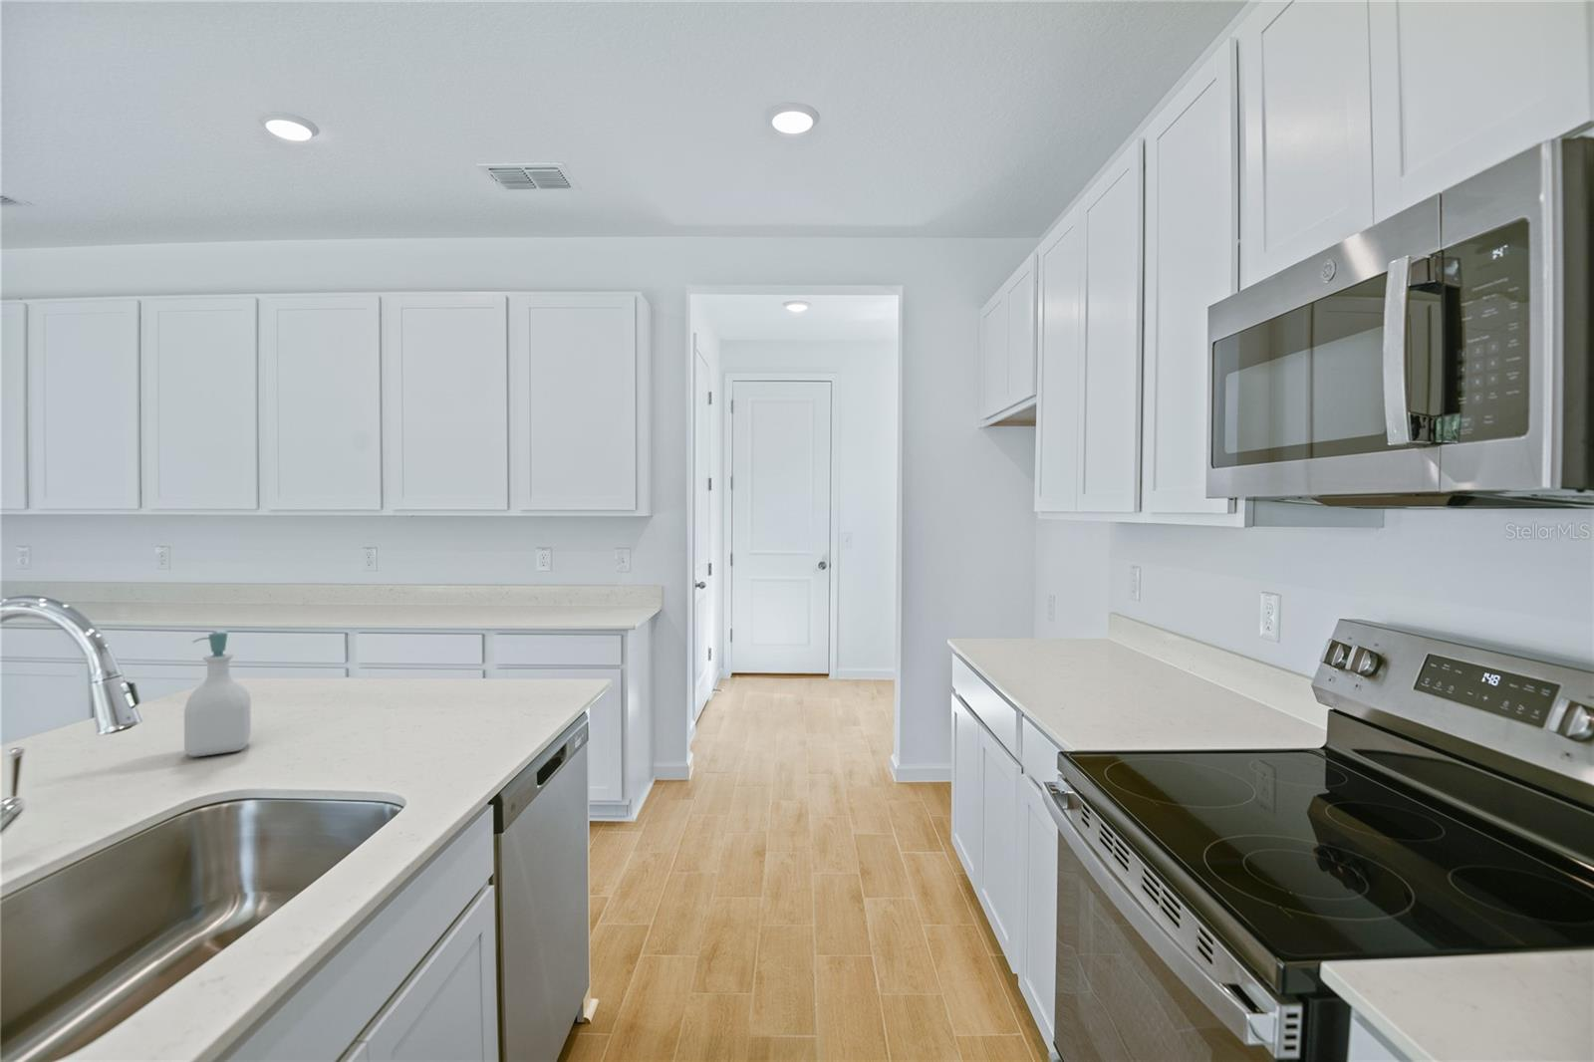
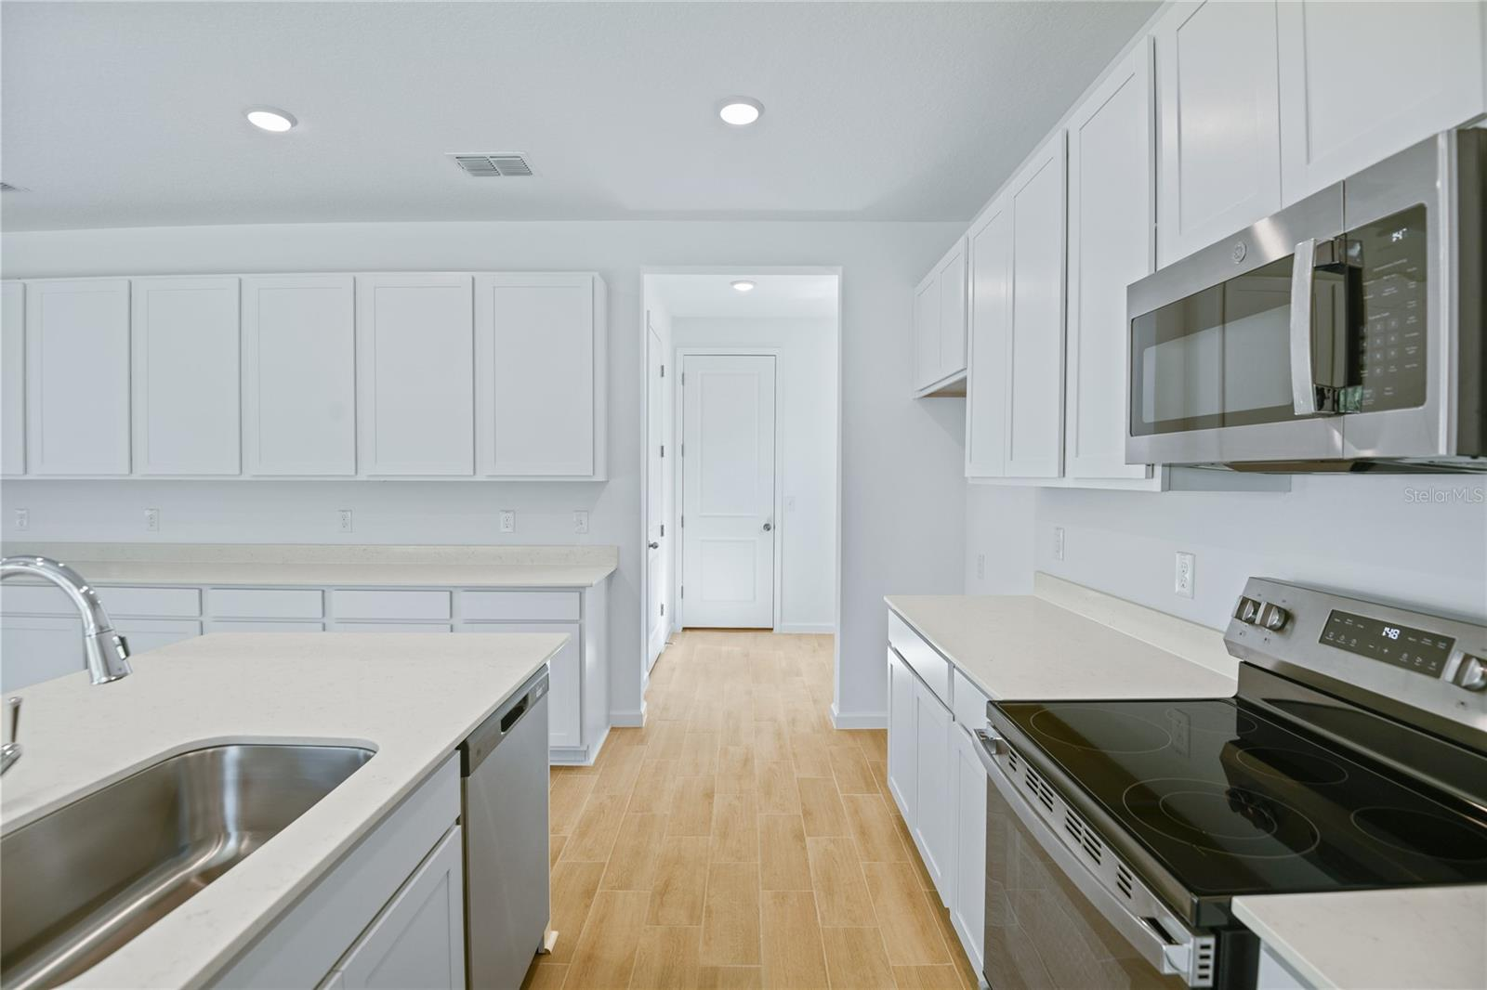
- soap bottle (218, 691)
